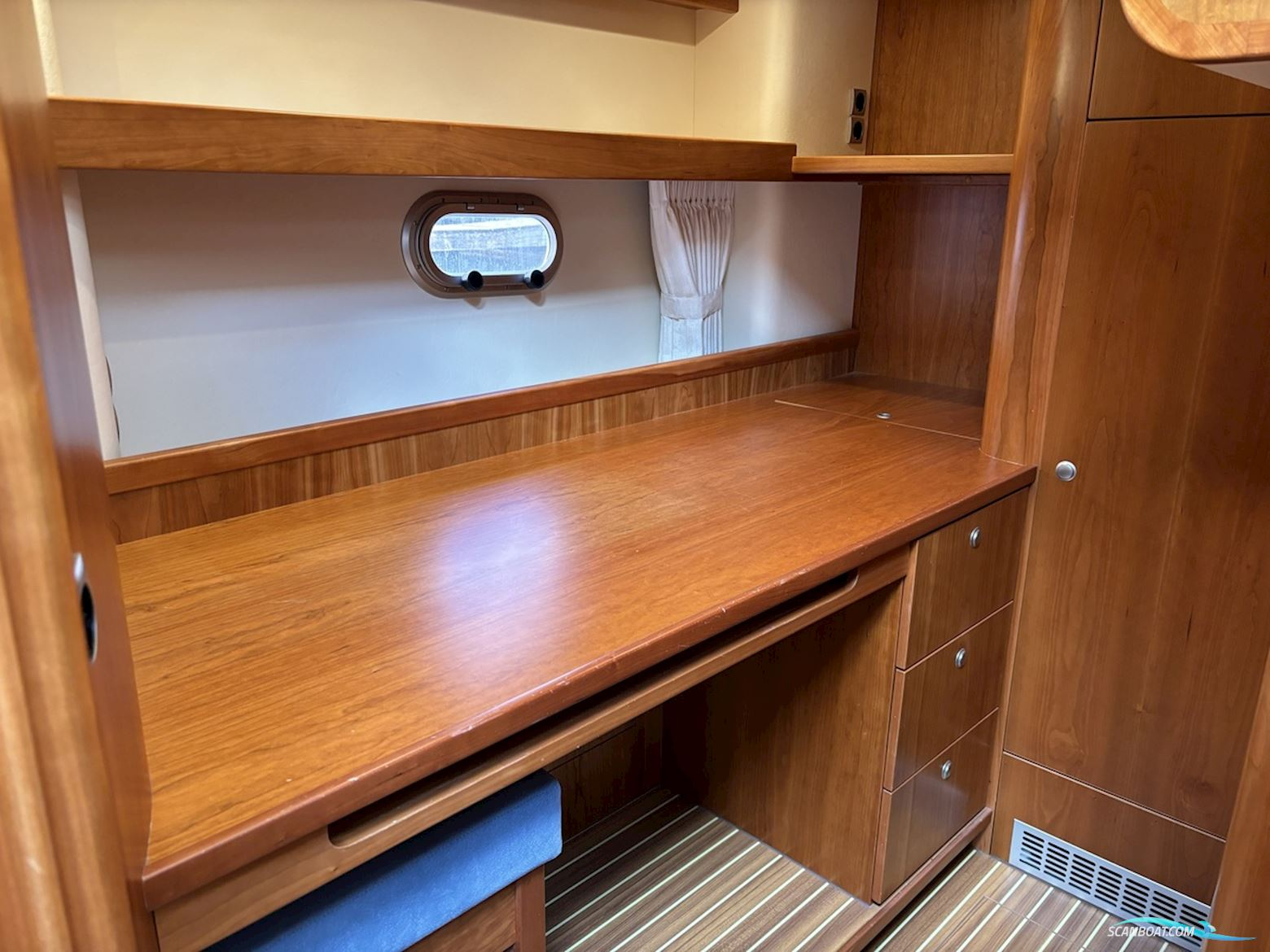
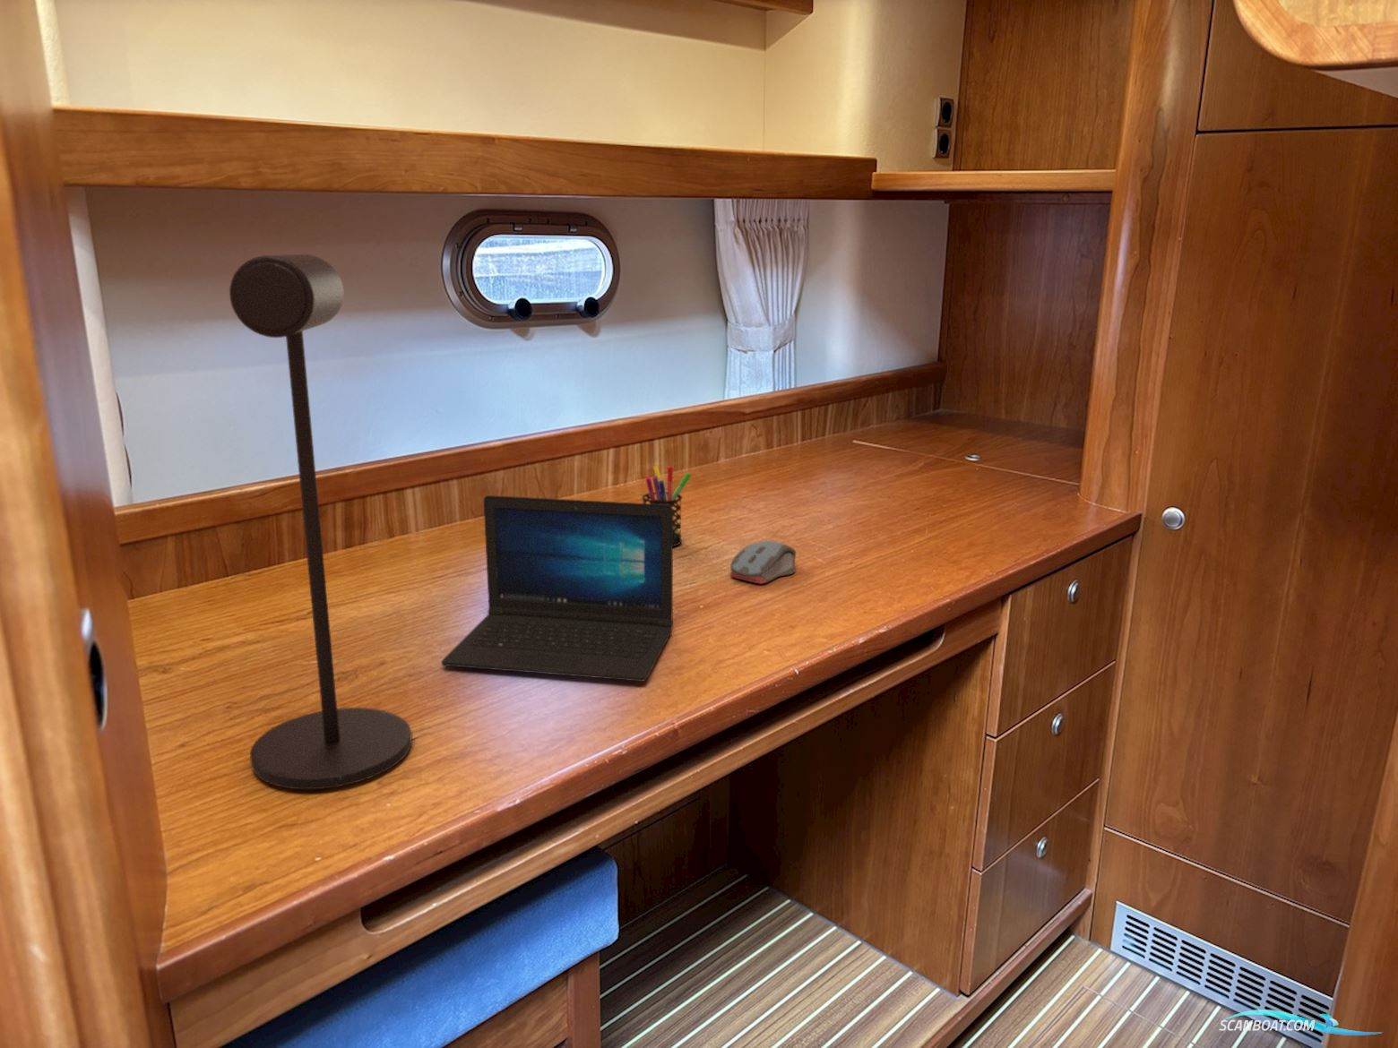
+ desk lamp (312, 520)
+ pen holder (667, 502)
+ computer mouse (764, 558)
+ laptop (560, 583)
